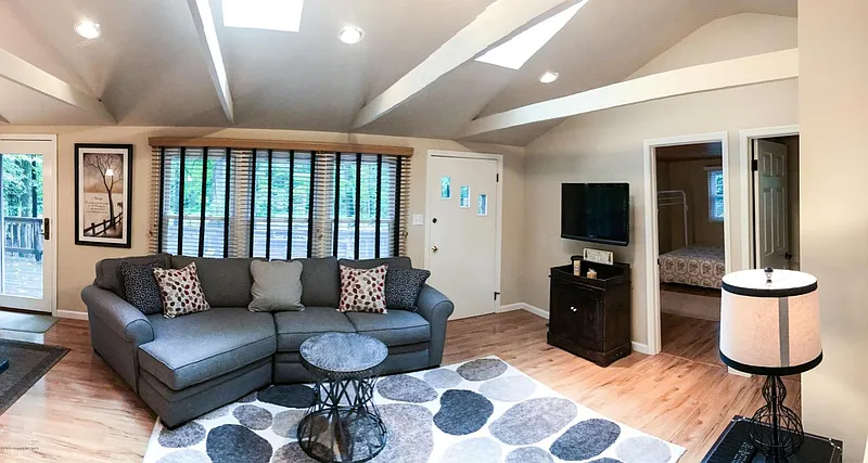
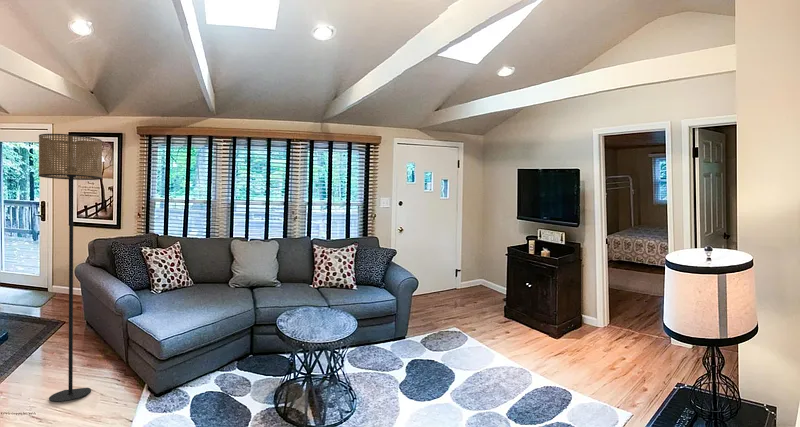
+ floor lamp (71, 266)
